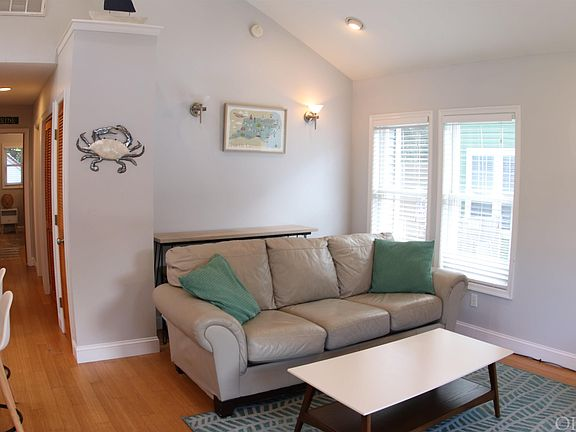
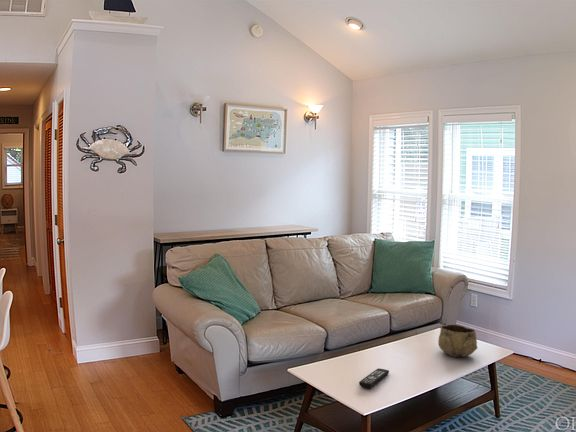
+ decorative bowl (456, 341)
+ remote control (374, 377)
